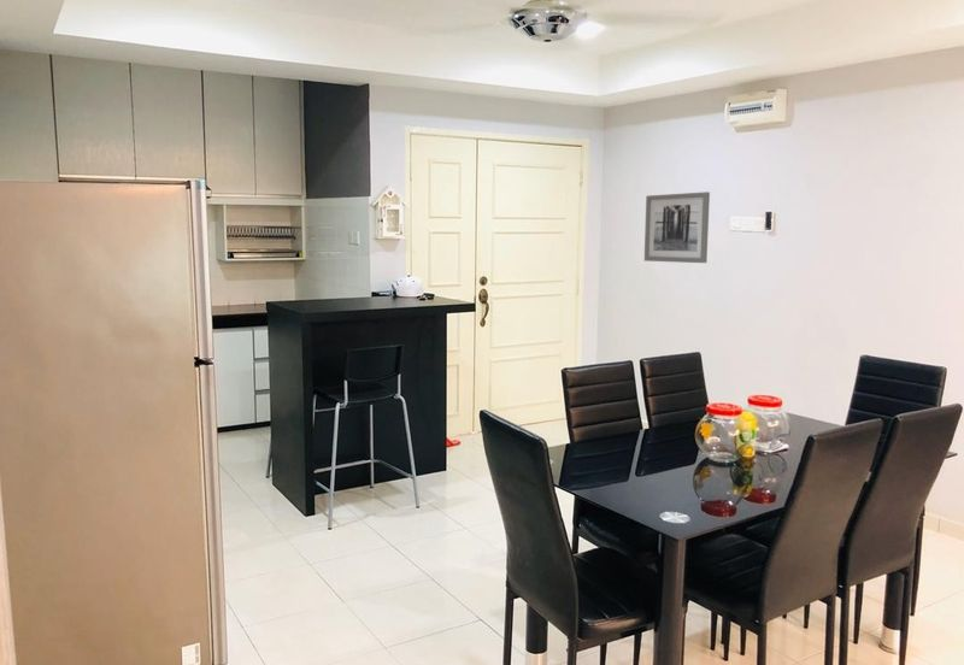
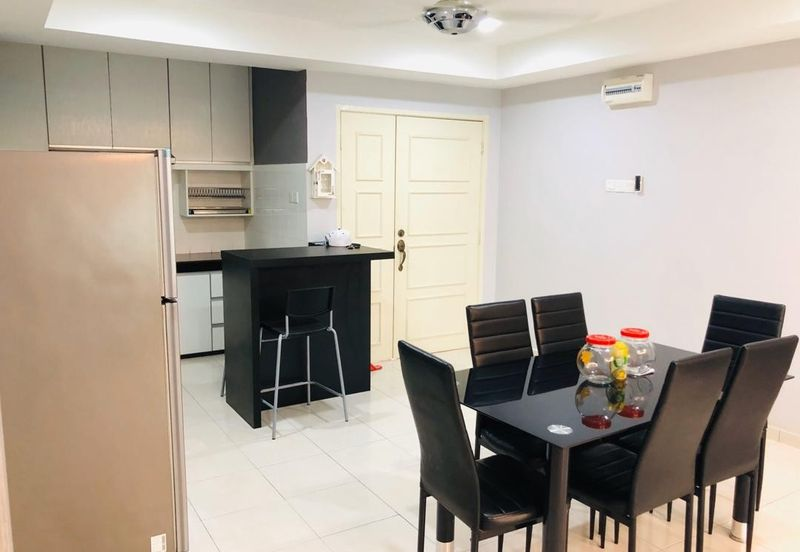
- wall art (675, 228)
